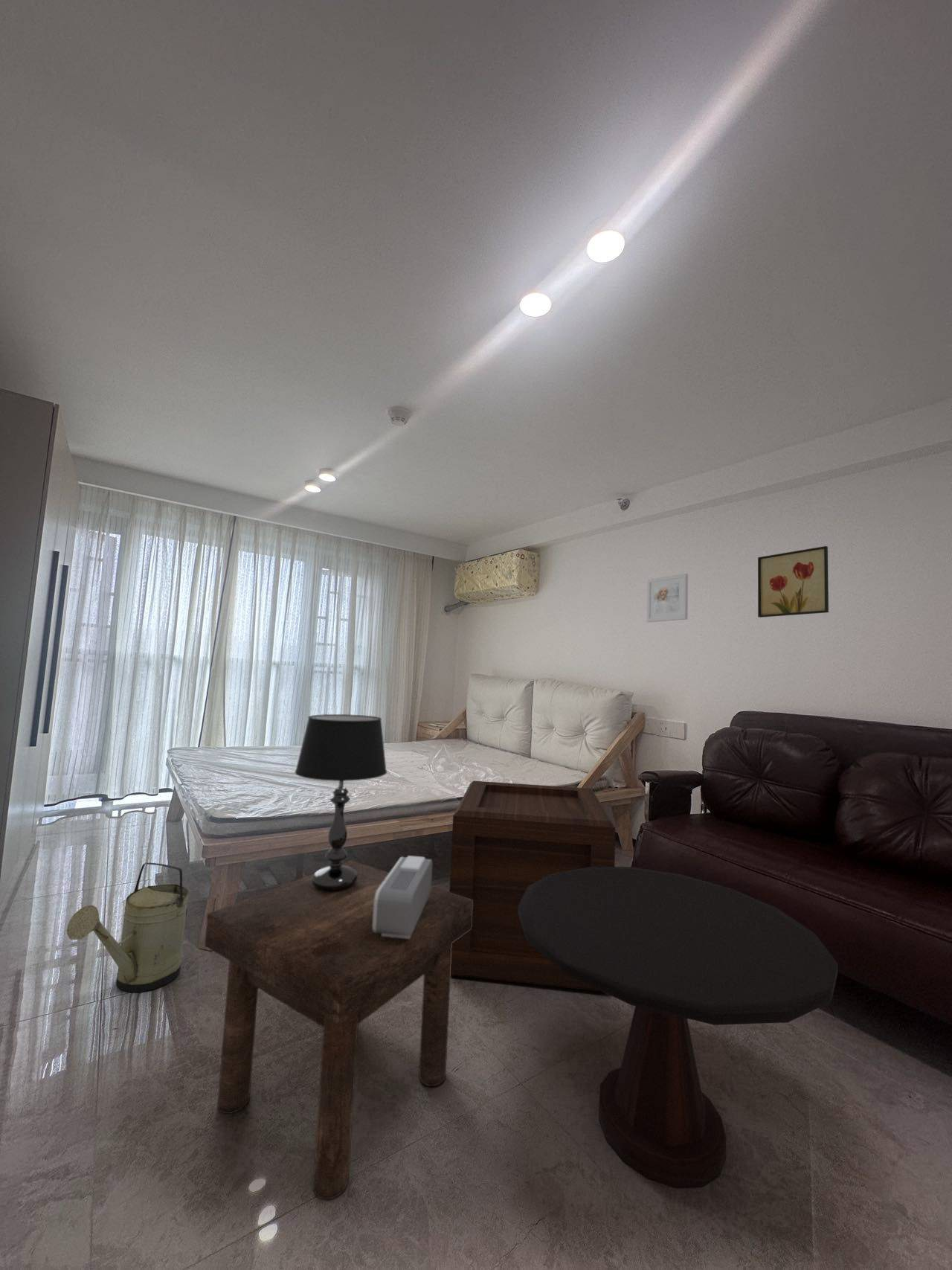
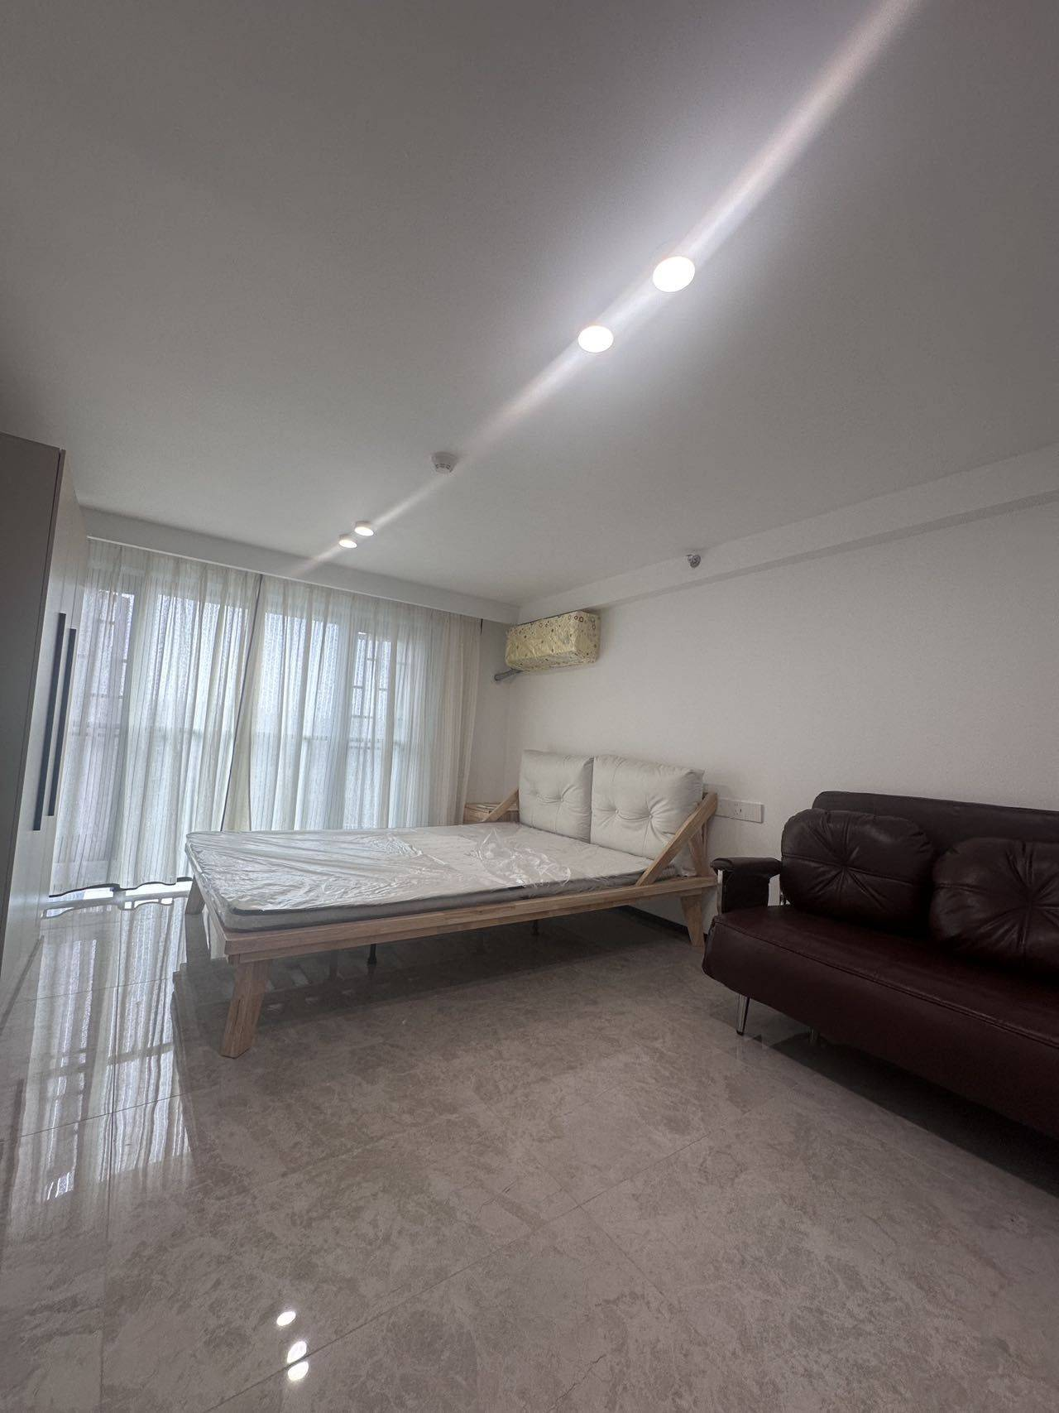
- wooden crate (530, 870)
- wall art (791, 583)
- table lamp (340, 798)
- watering can (134, 931)
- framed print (666, 598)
- side table (660, 1022)
- stool (341, 995)
- alarm clock (405, 892)
